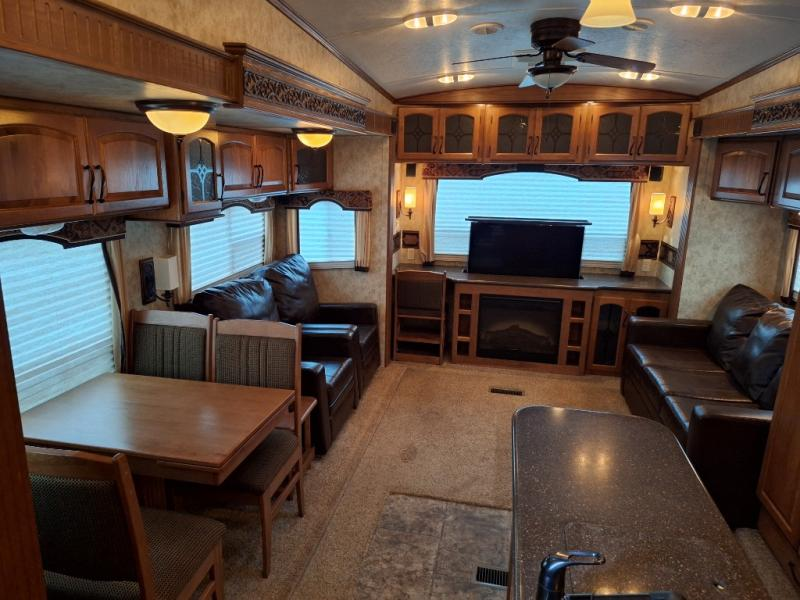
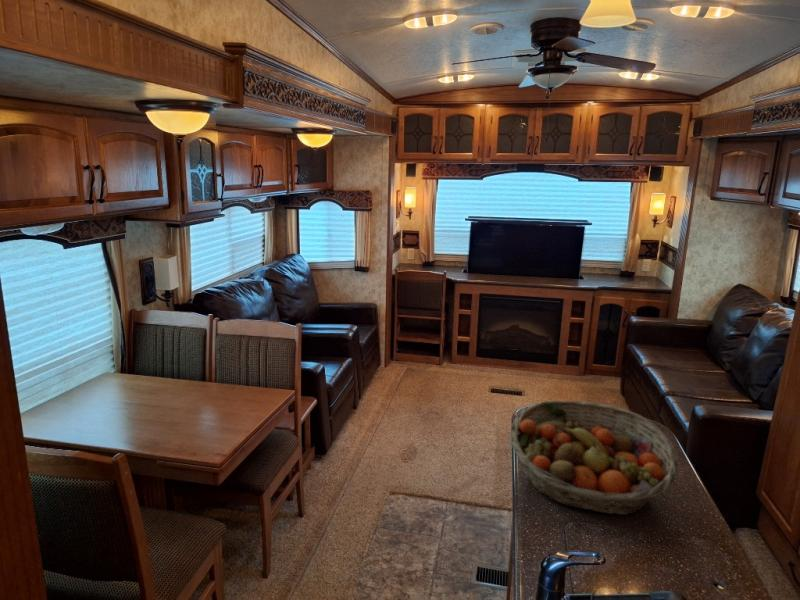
+ fruit basket (589, 454)
